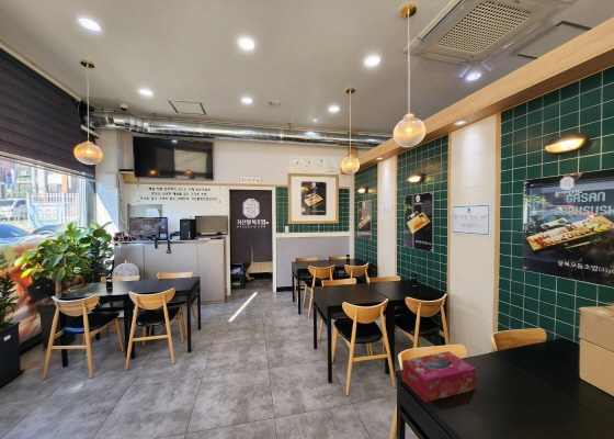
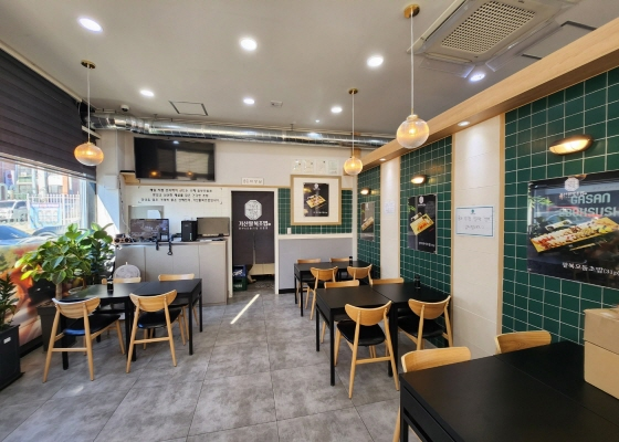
- tissue box (437, 374)
